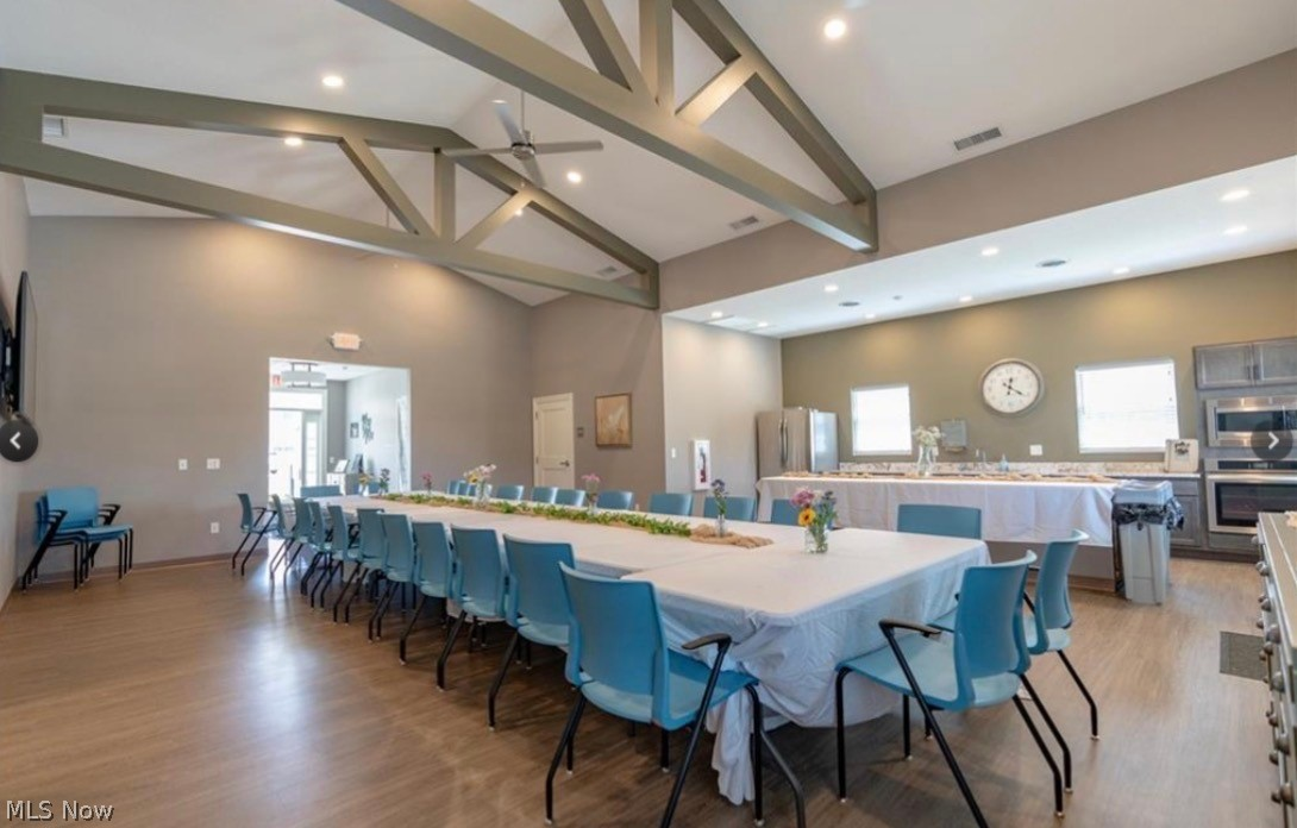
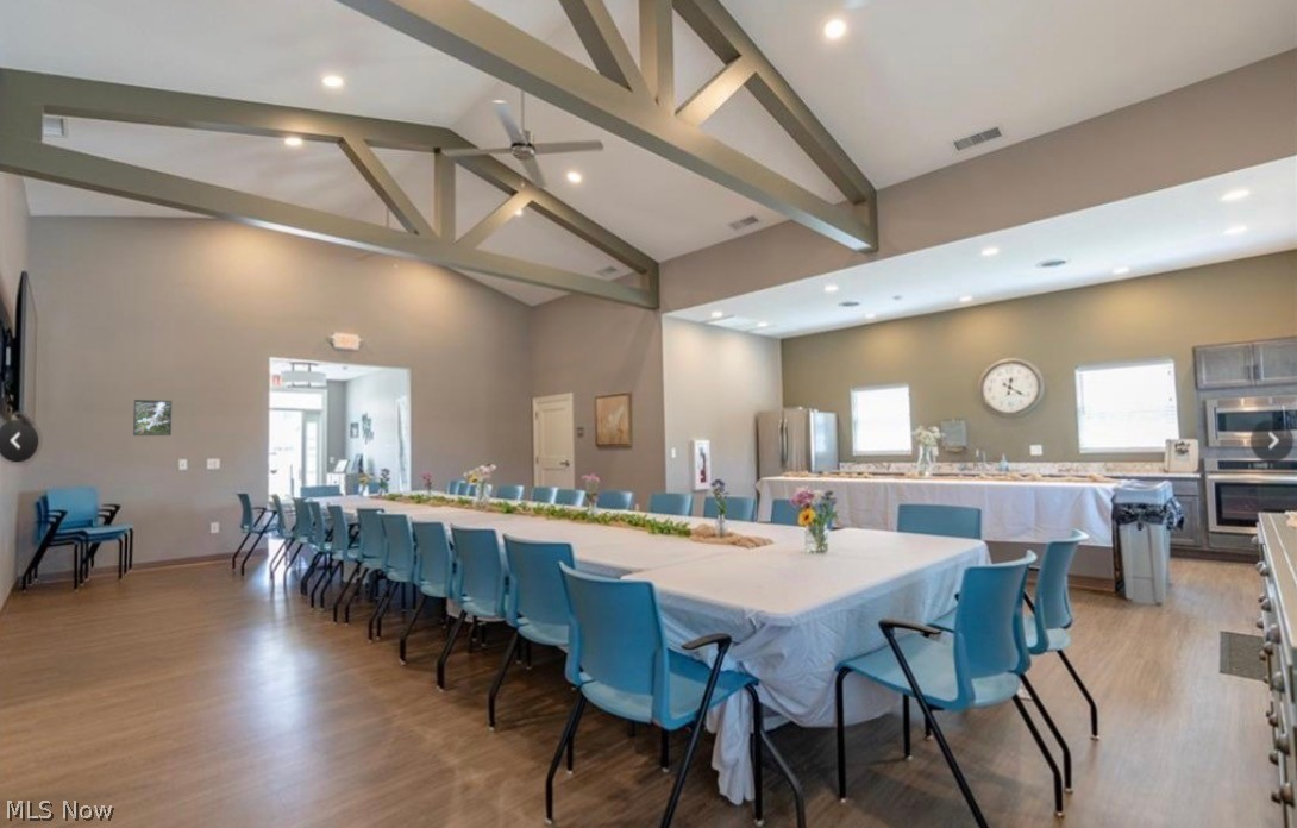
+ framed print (152, 418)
